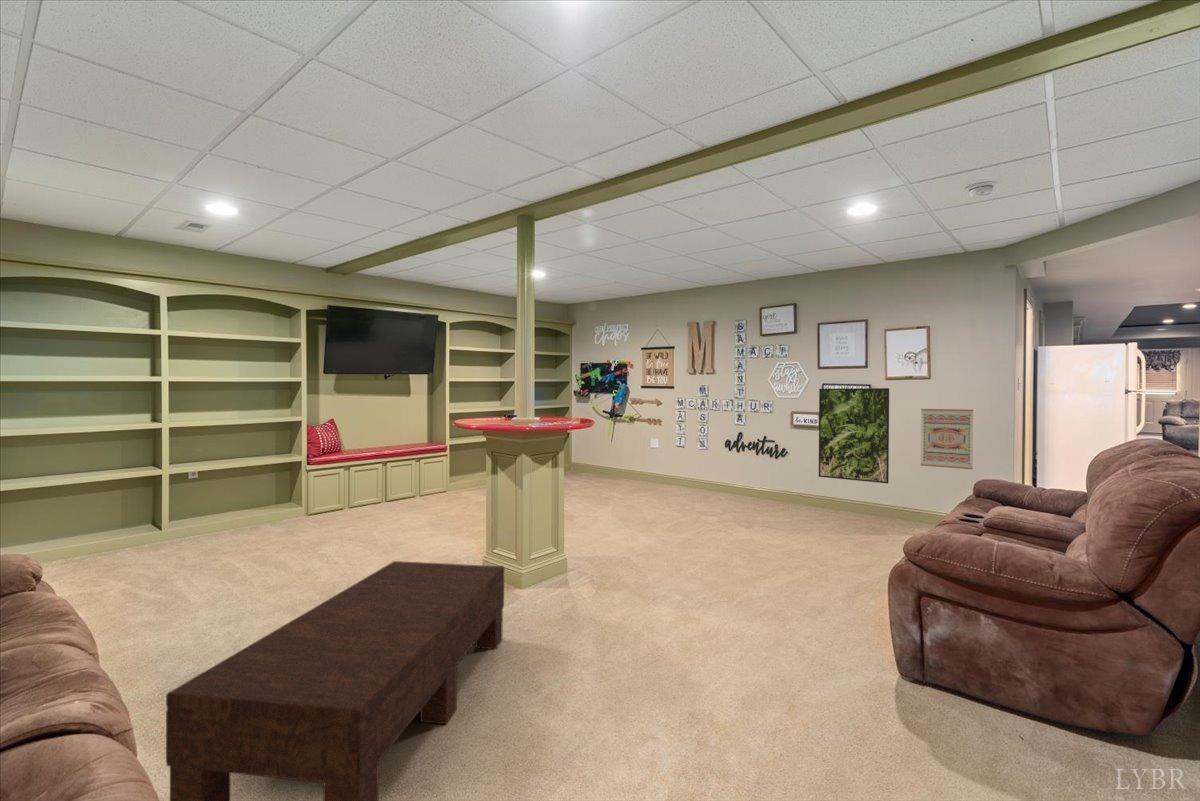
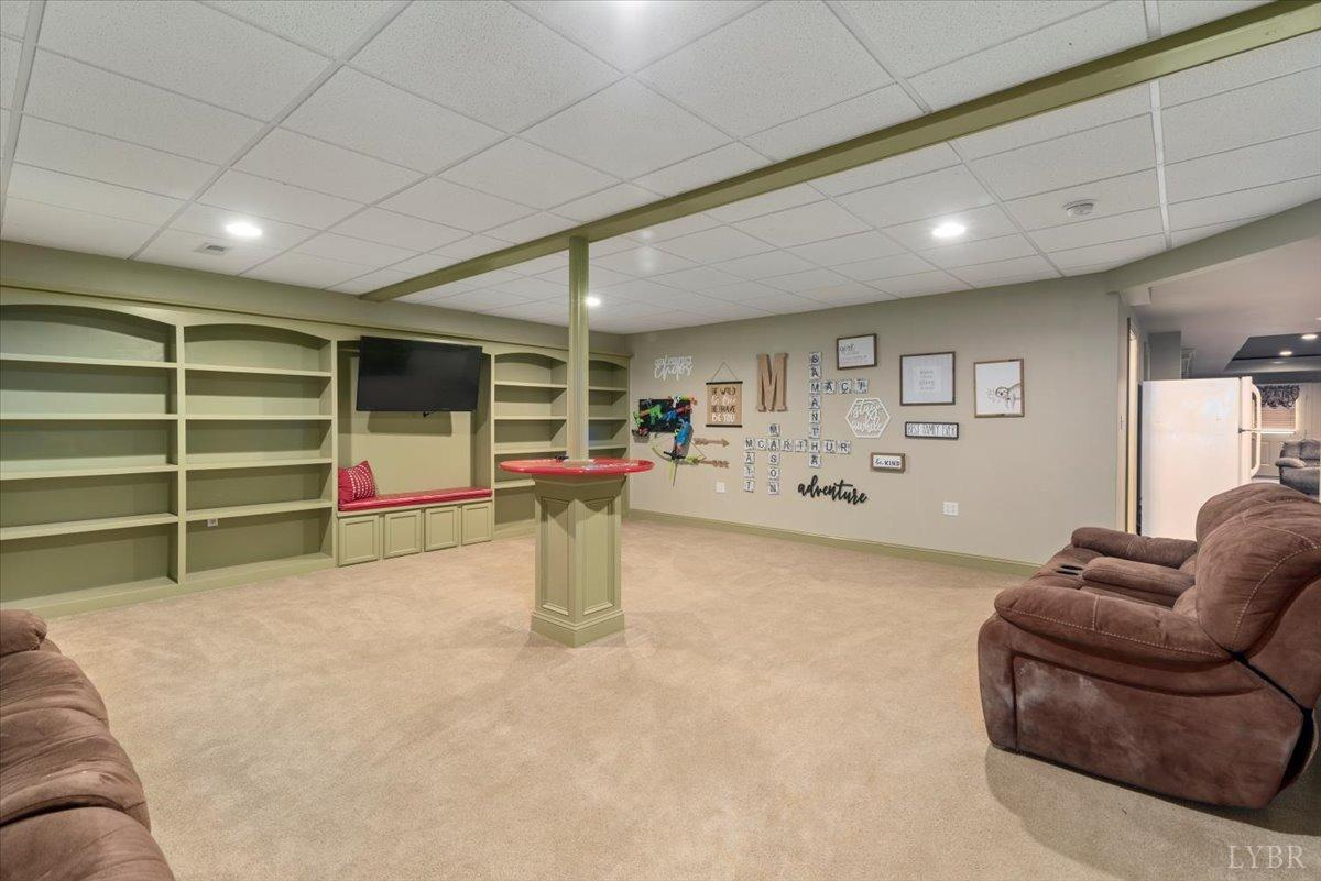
- coffee table (381, 661)
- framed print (852, 434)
- wall art (946, 438)
